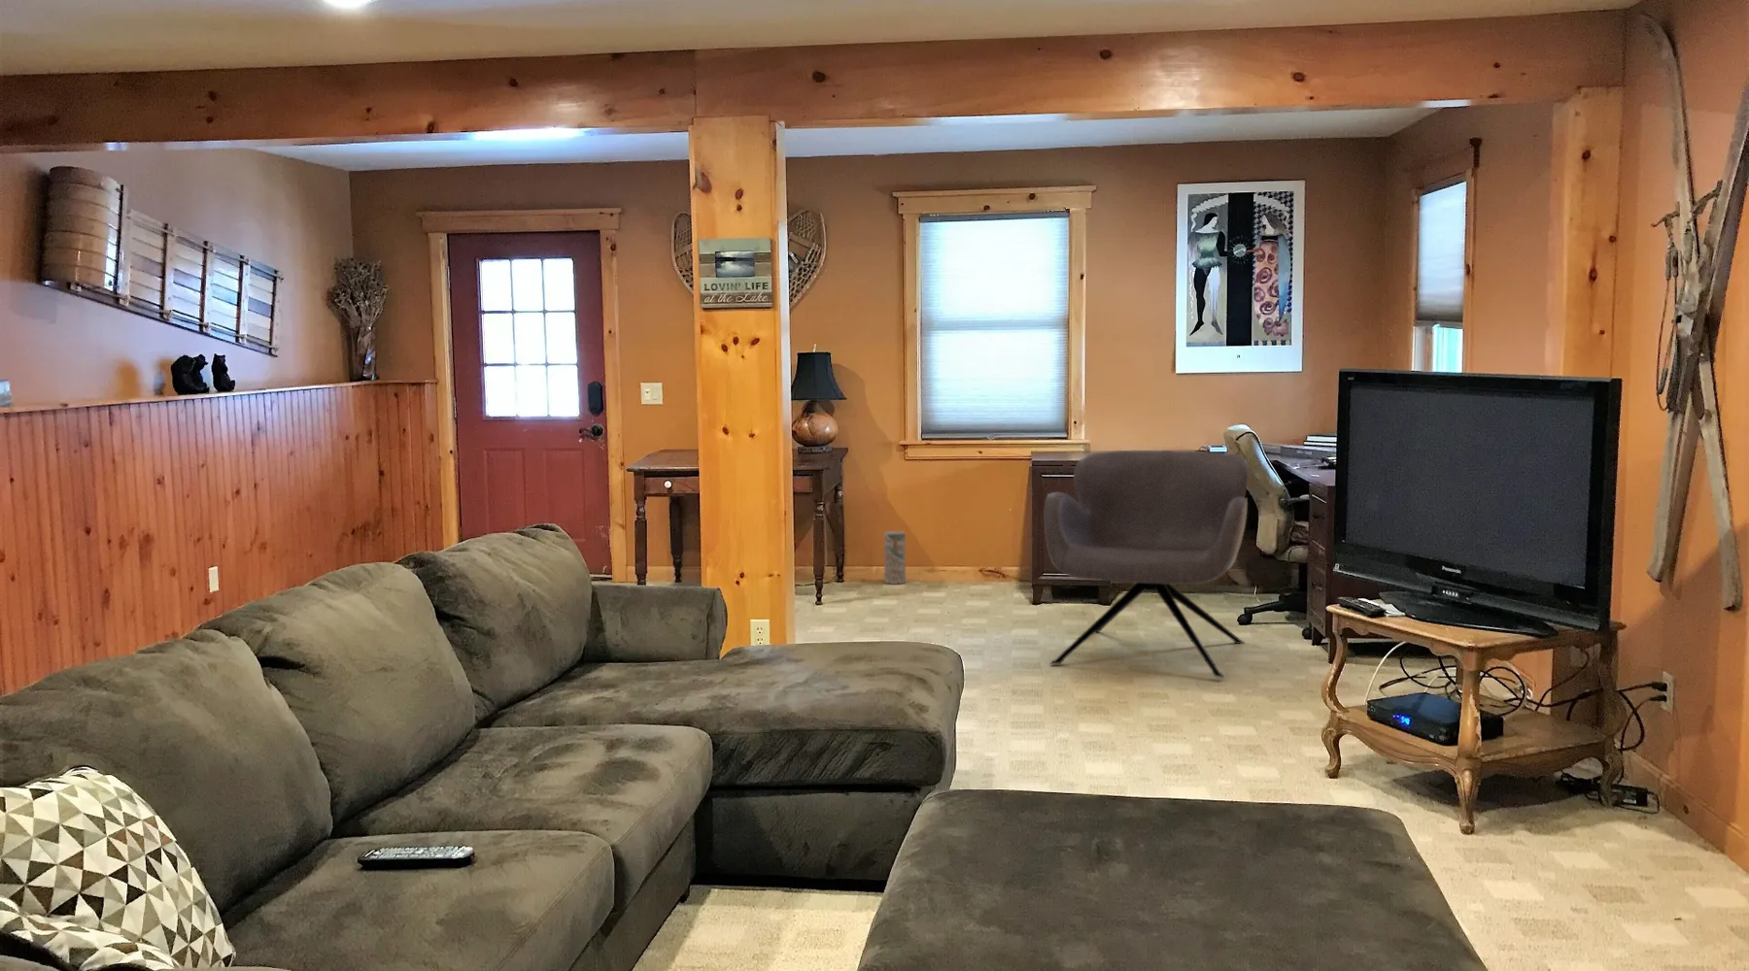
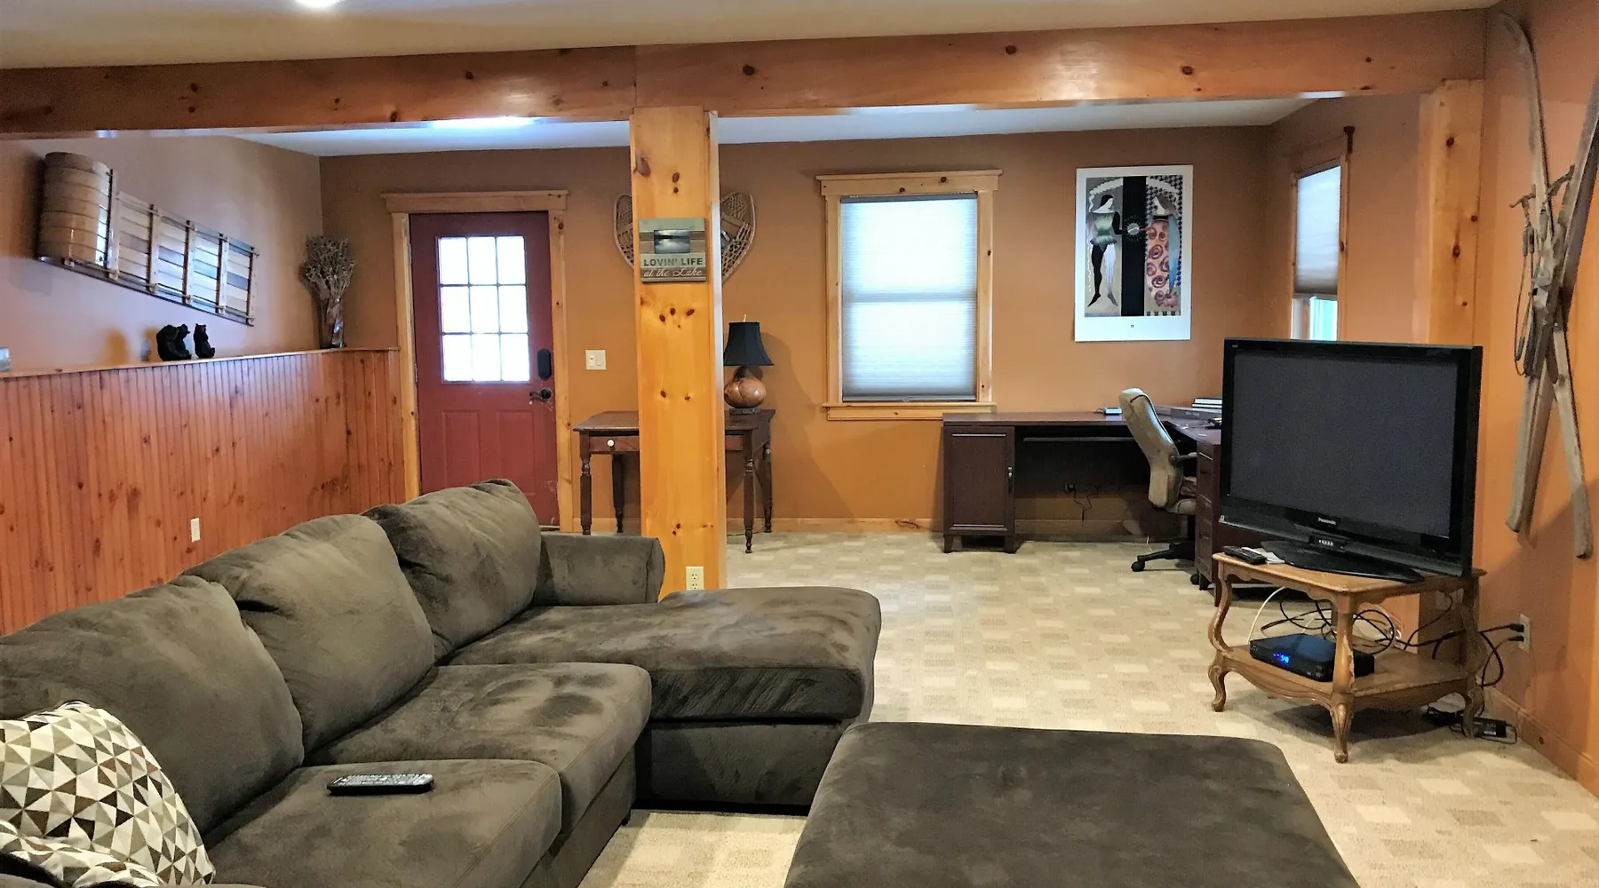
- vase (895, 557)
- armchair (1151, 555)
